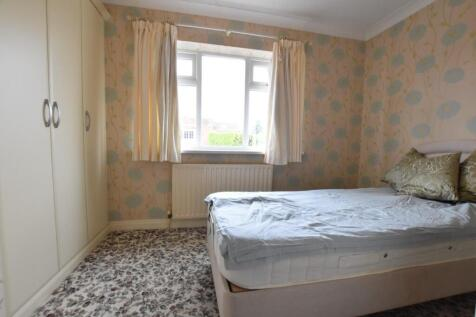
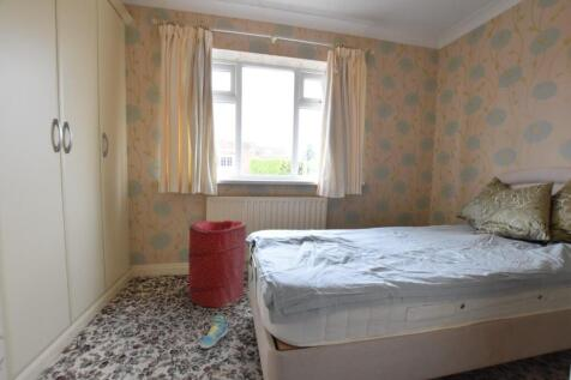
+ laundry hamper (217, 258)
+ sneaker (214, 328)
